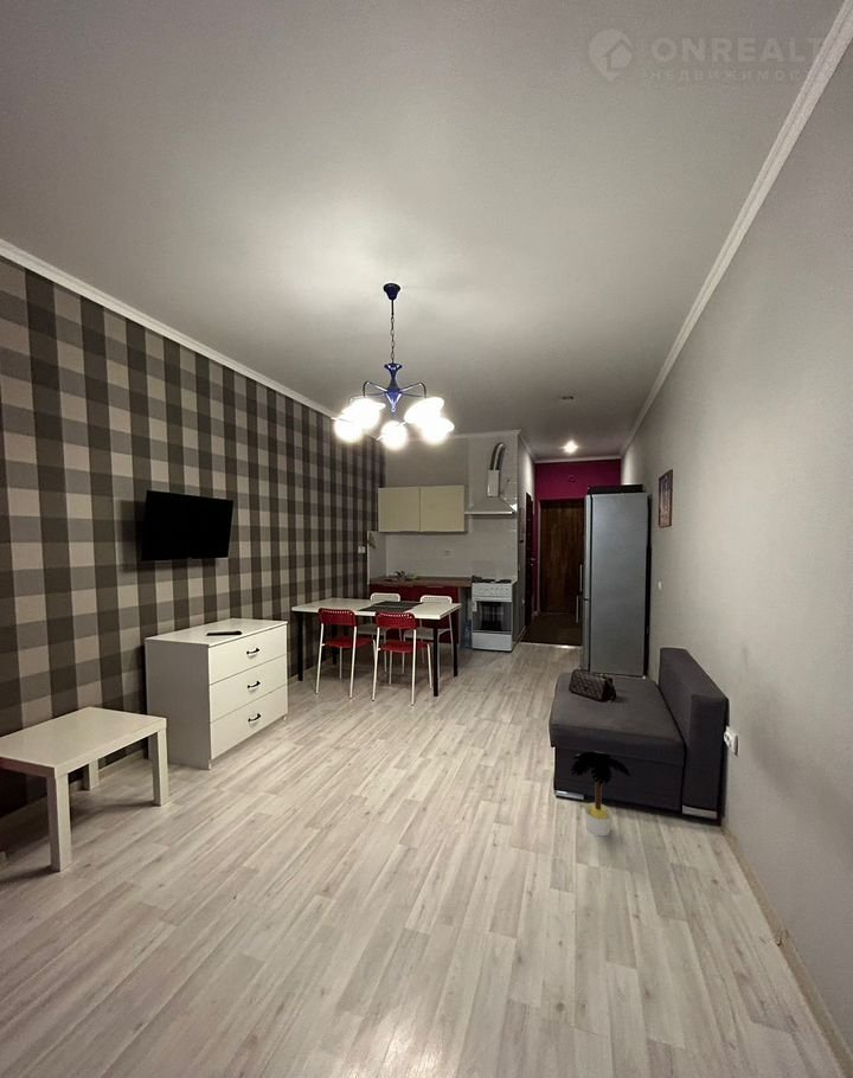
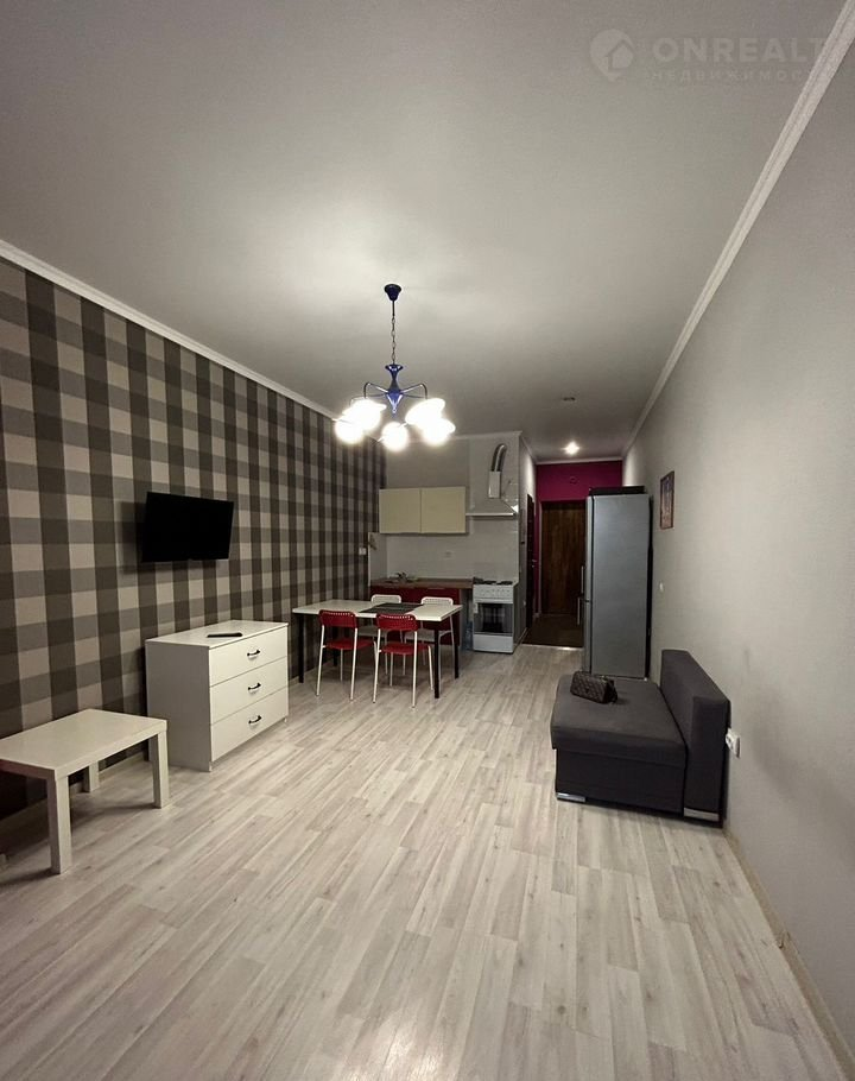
- potted plant (599, 794)
